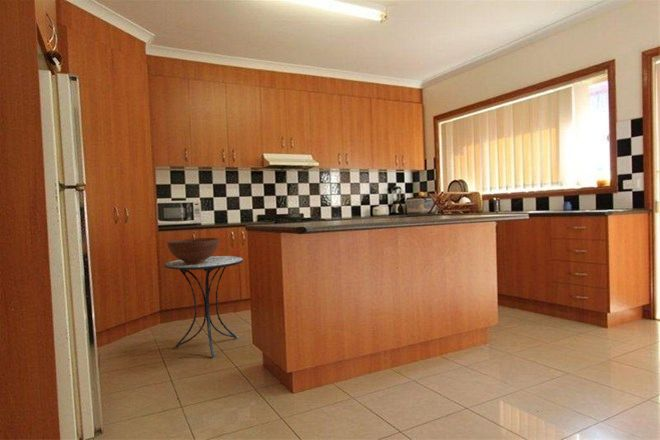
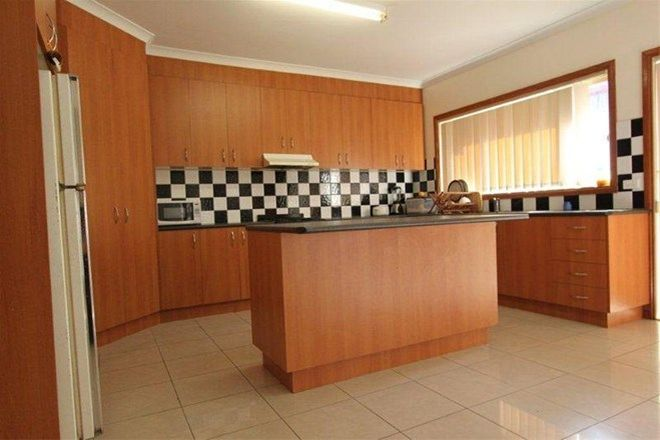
- side table (207, 304)
- fruit bowl (194, 251)
